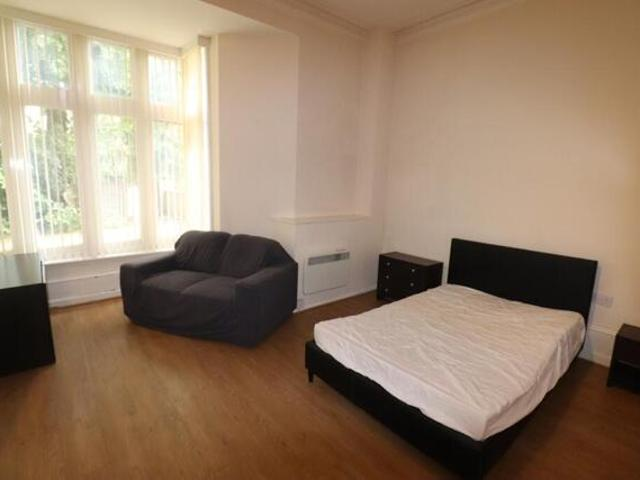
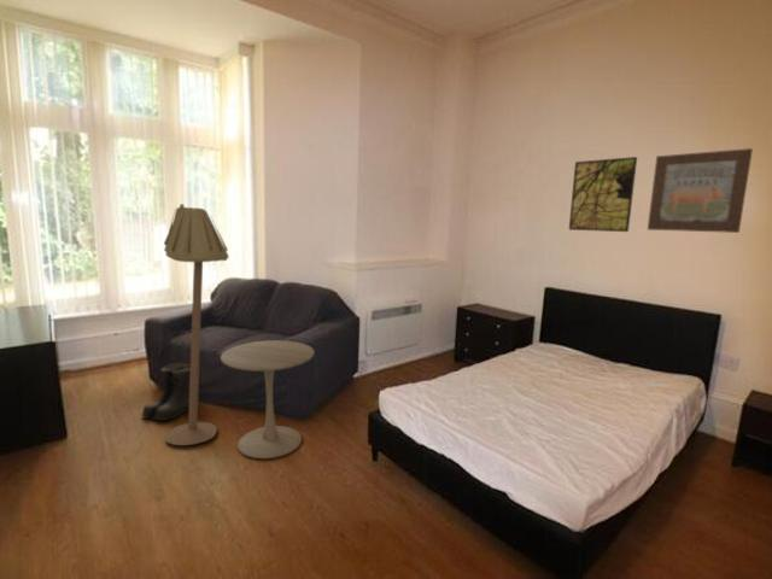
+ side table (269, 398)
+ floor lamp (197, 321)
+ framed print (601, 195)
+ boots (170, 390)
+ wall art (695, 192)
